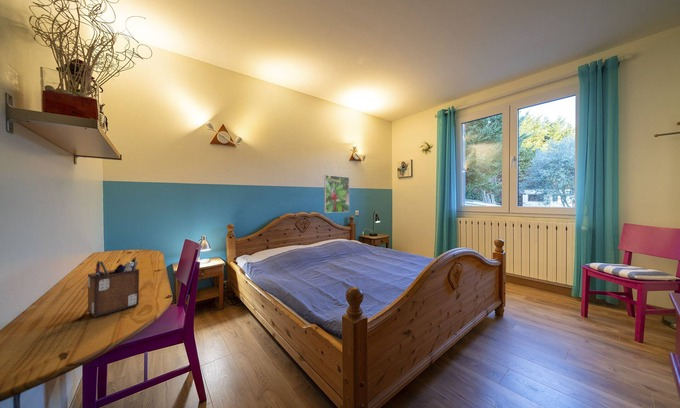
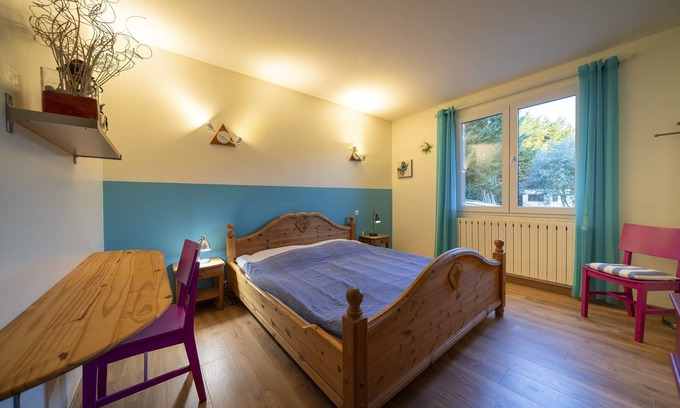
- desk organizer (114, 283)
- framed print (337, 194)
